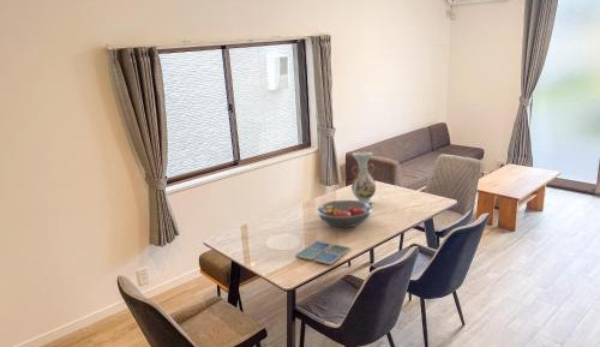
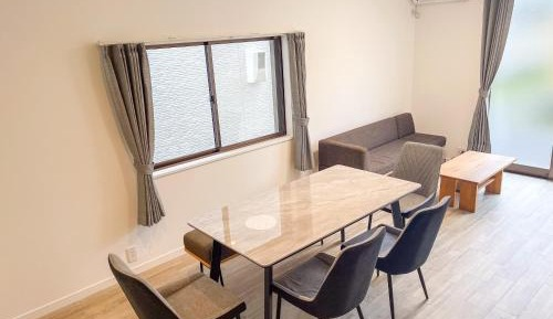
- vase (362, 178)
- fruit bowl (344, 214)
- drink coaster (323, 252)
